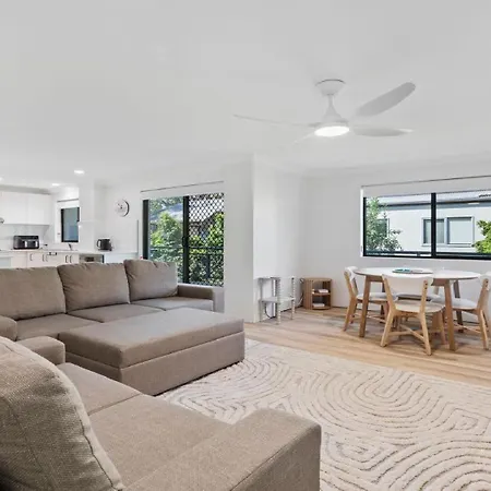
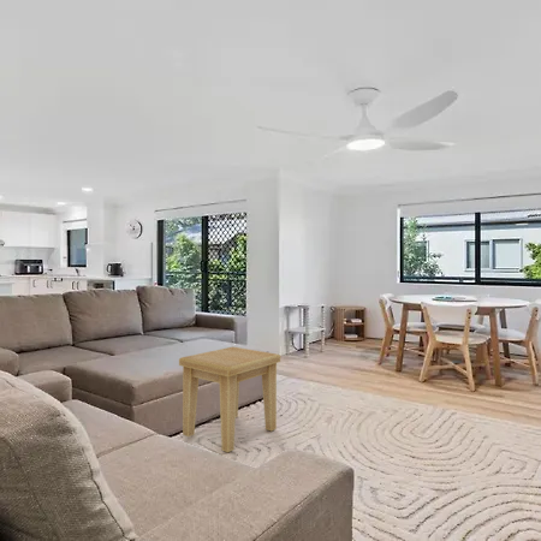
+ side table (230, 393)
